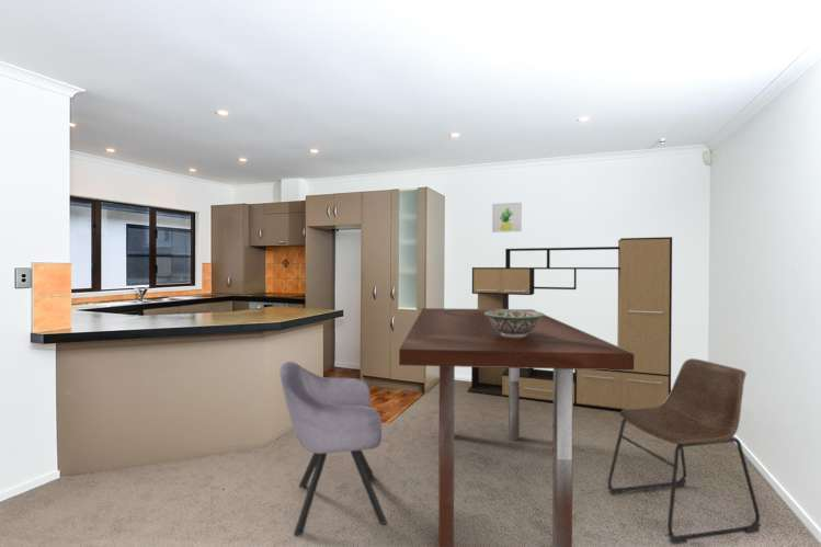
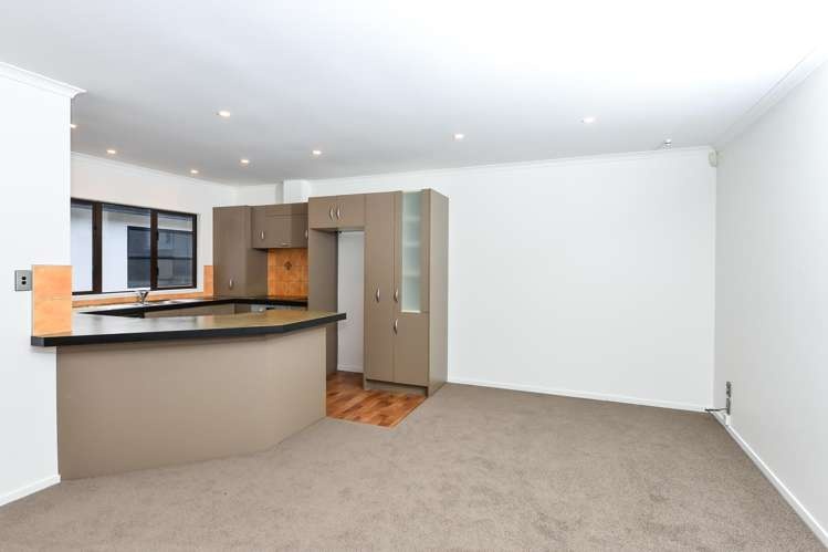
- media console (561, 288)
- chair (680, 437)
- decorative bowl (513, 323)
- wall art (506, 217)
- dining table (509, 401)
- chair (331, 432)
